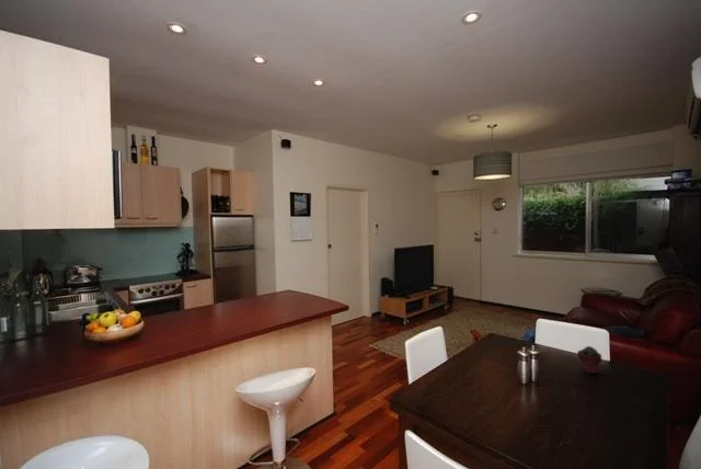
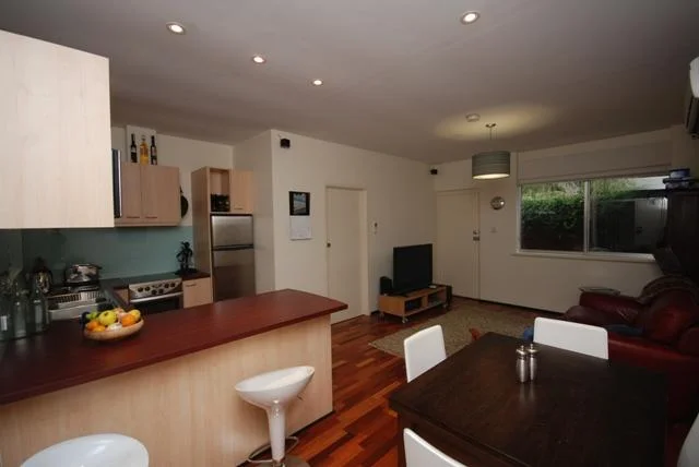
- potted succulent (589, 358)
